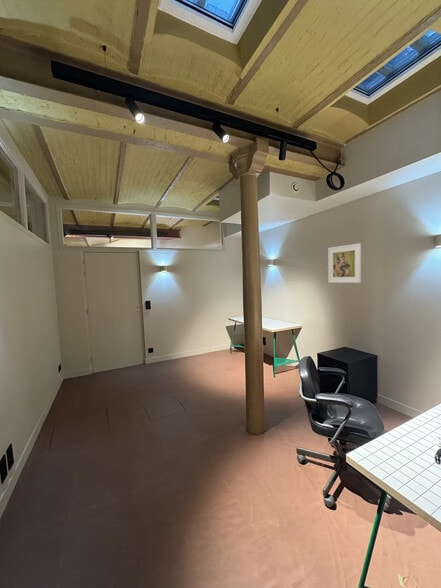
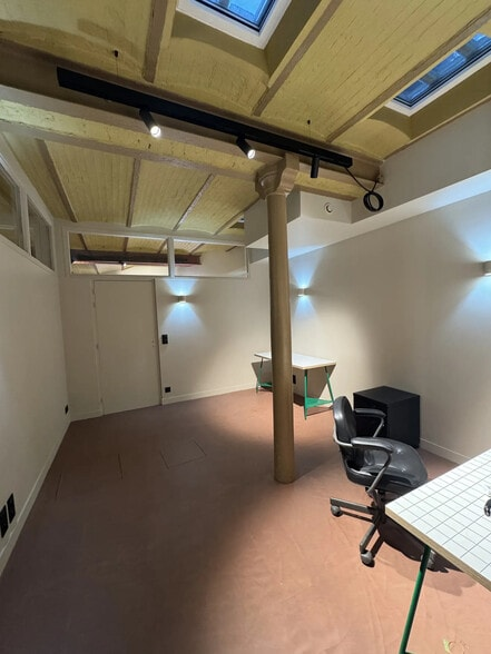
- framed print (343, 264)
